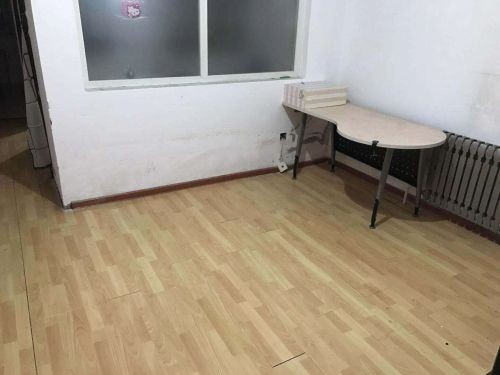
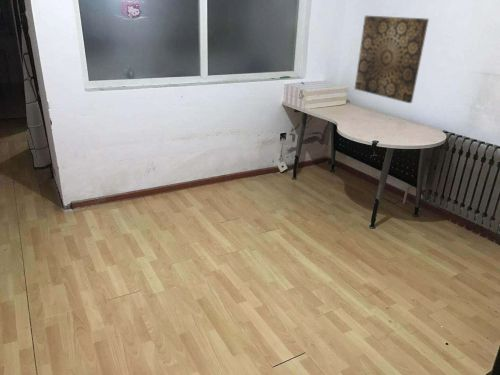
+ wall art (387, 57)
